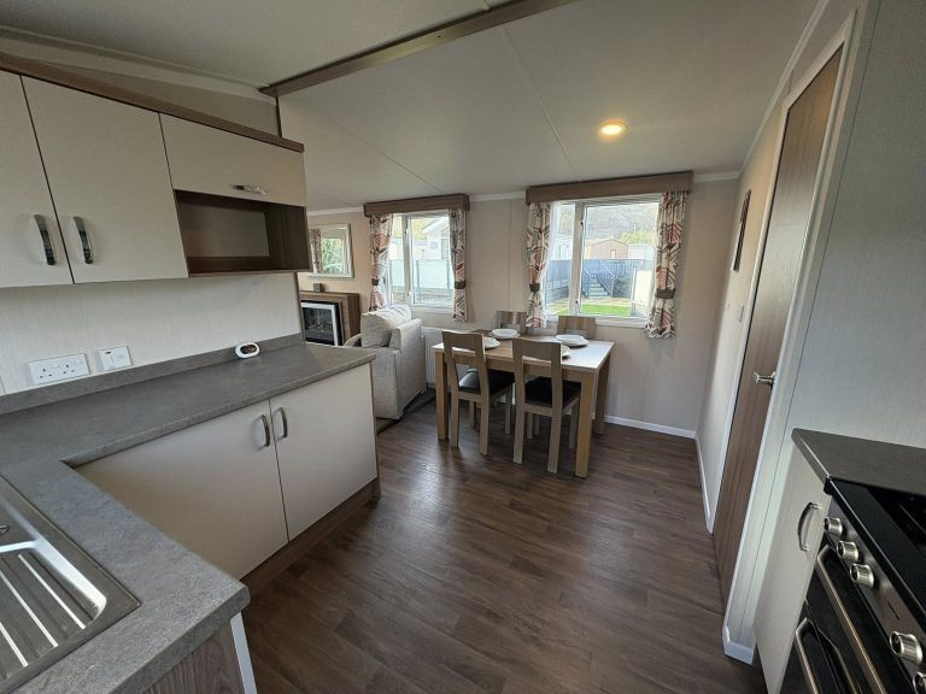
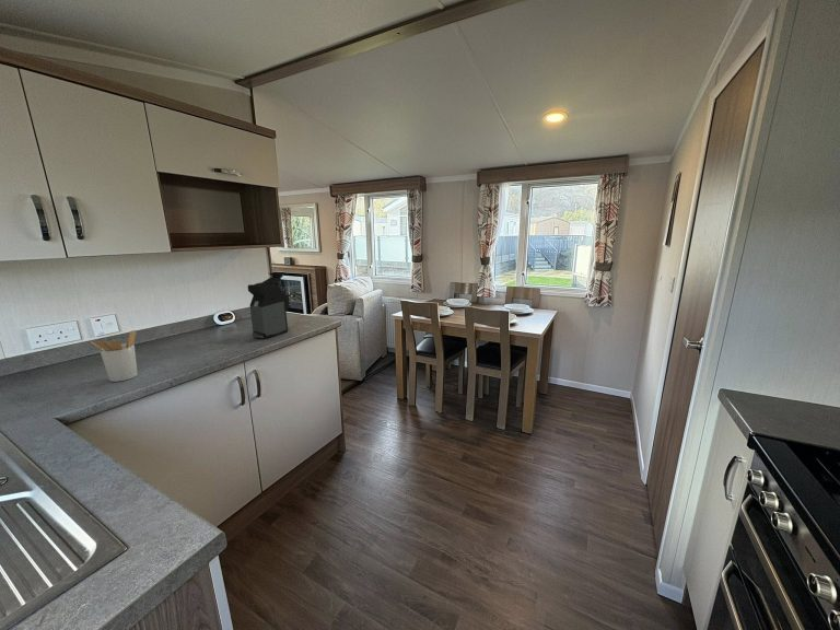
+ coffee maker (269, 304)
+ utensil holder (117, 357)
